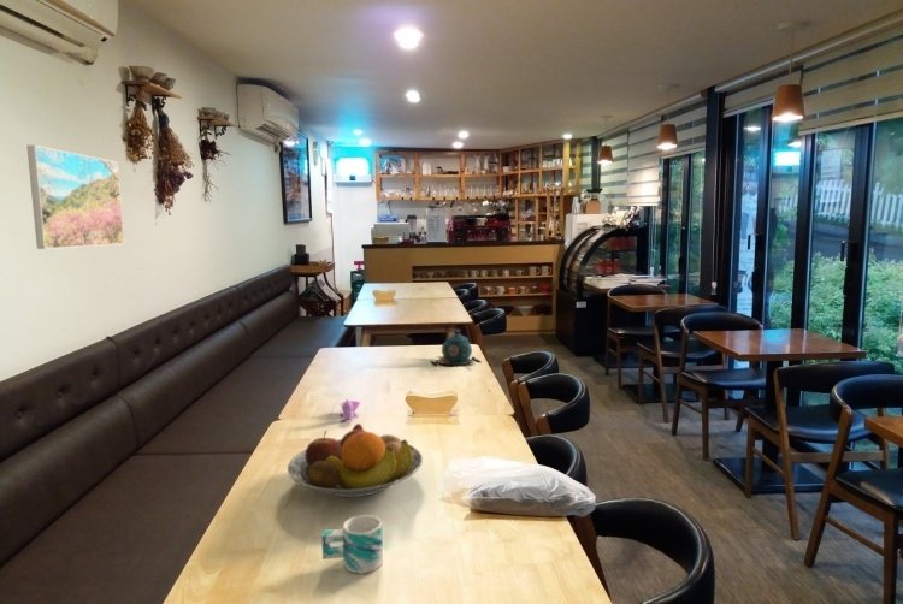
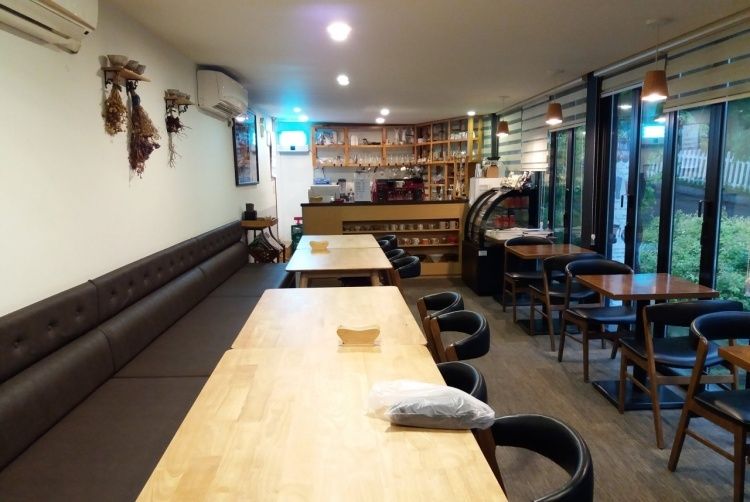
- mug (352, 543)
- fruit bowl (355, 455)
- teapot (455, 345)
- salt and pepper shaker set (349, 405)
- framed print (81, 201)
